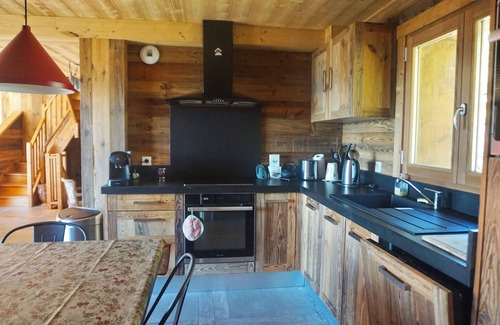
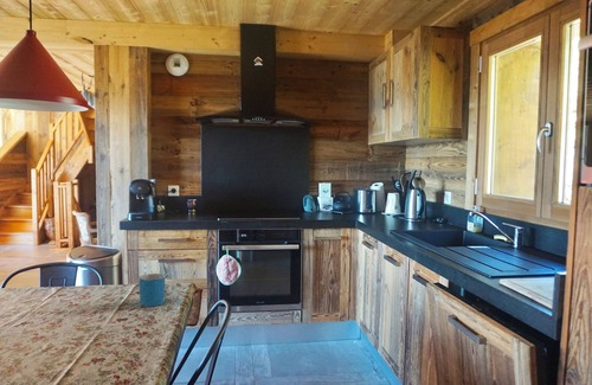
+ mug (150, 288)
